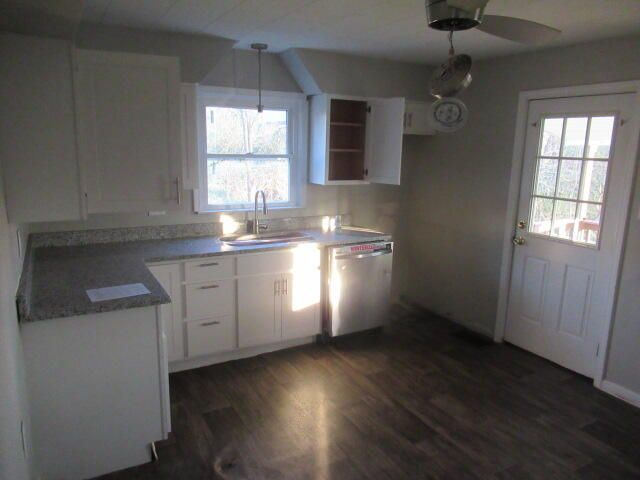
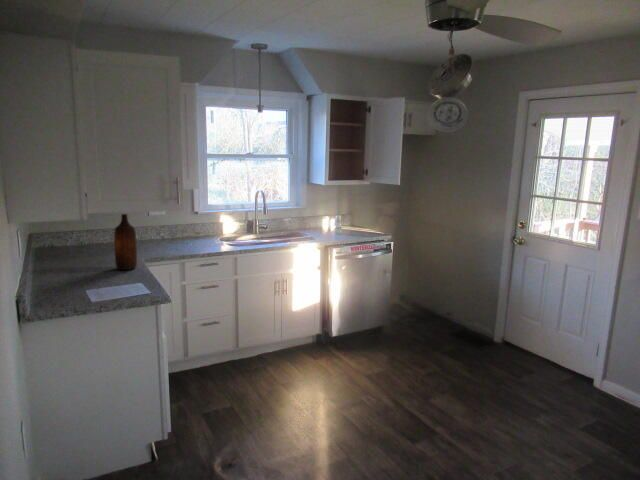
+ bottle (125, 241)
